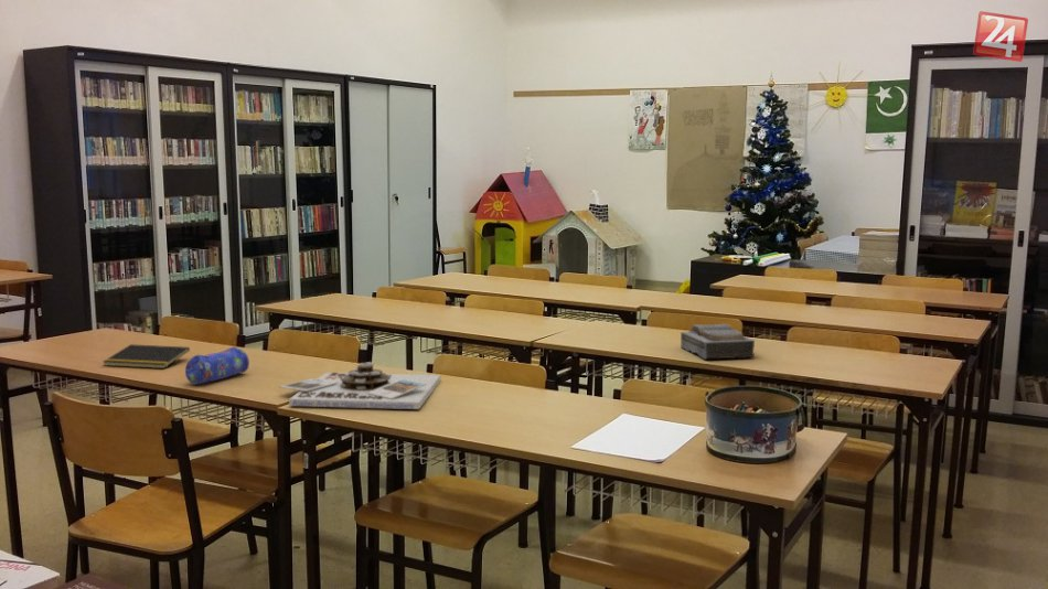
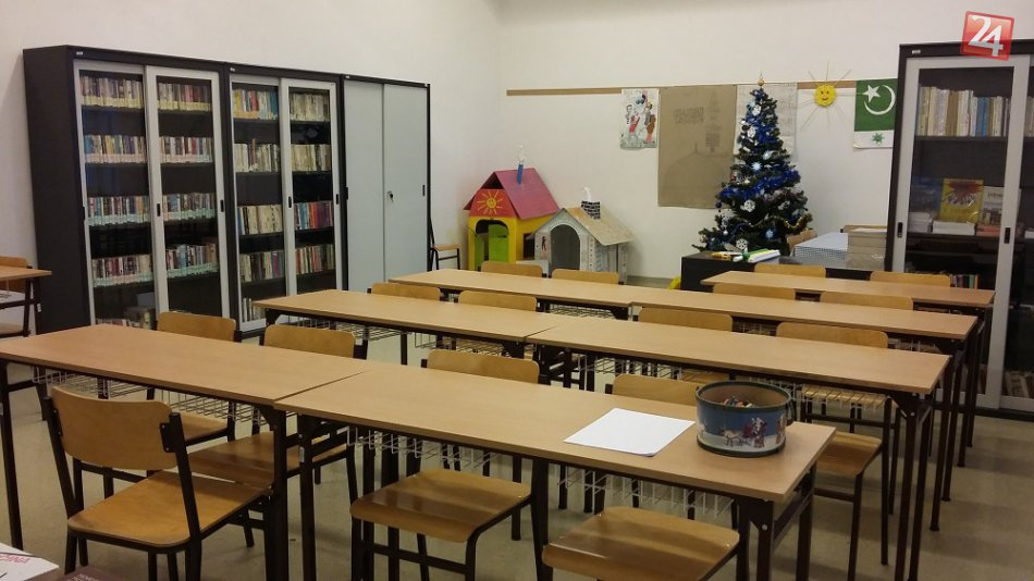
- bible (716, 340)
- board game (357, 378)
- notepad (147, 355)
- pencil case (217, 364)
